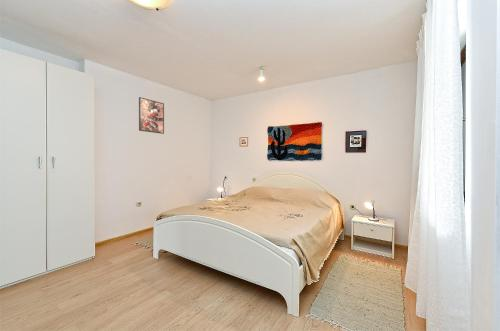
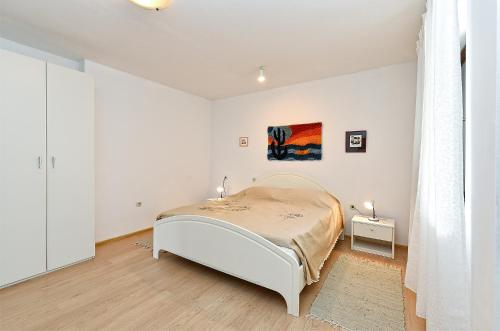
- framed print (152, 116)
